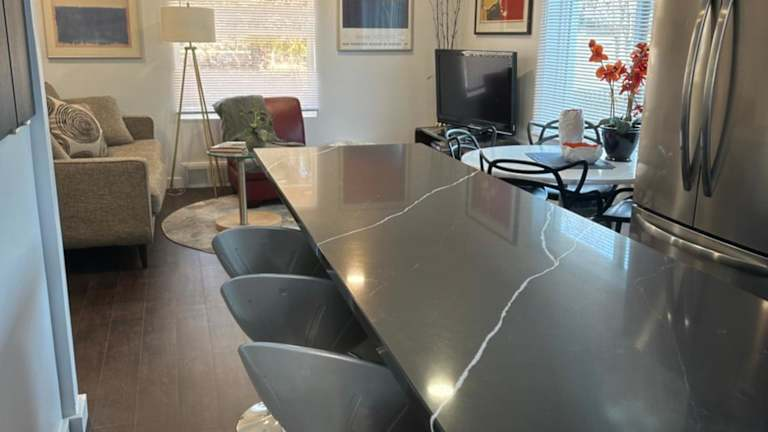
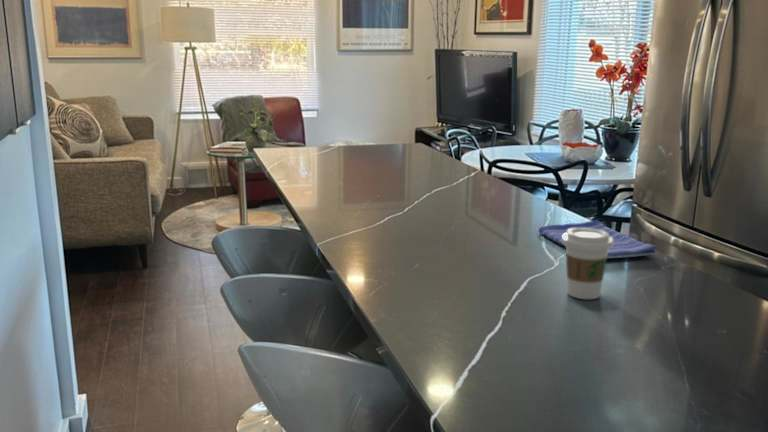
+ coffee cup (585, 263)
+ dish towel (596, 229)
